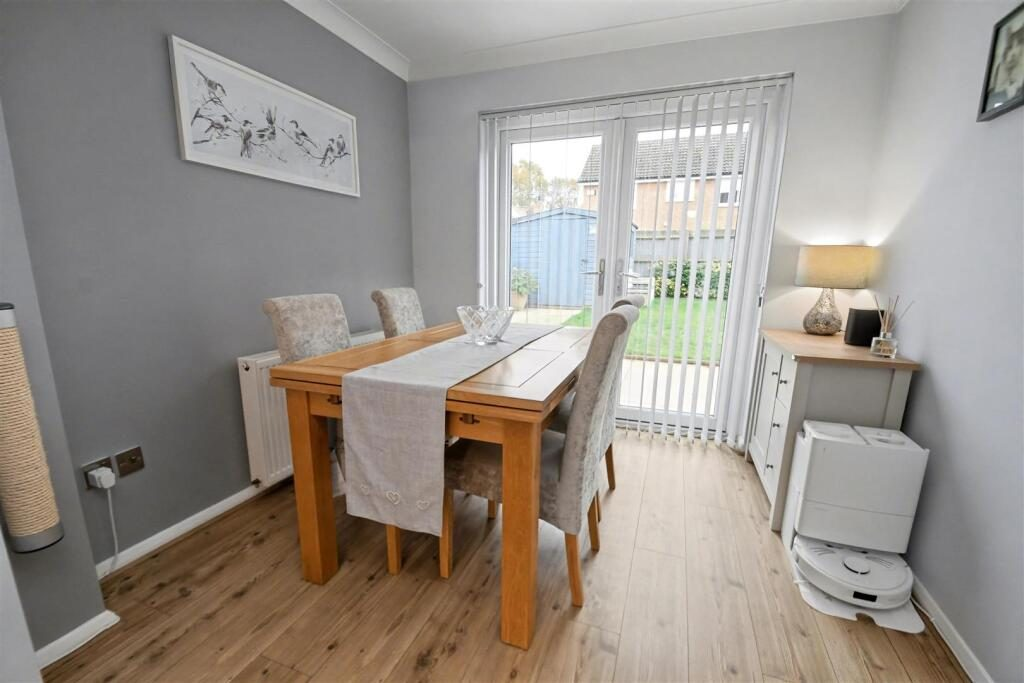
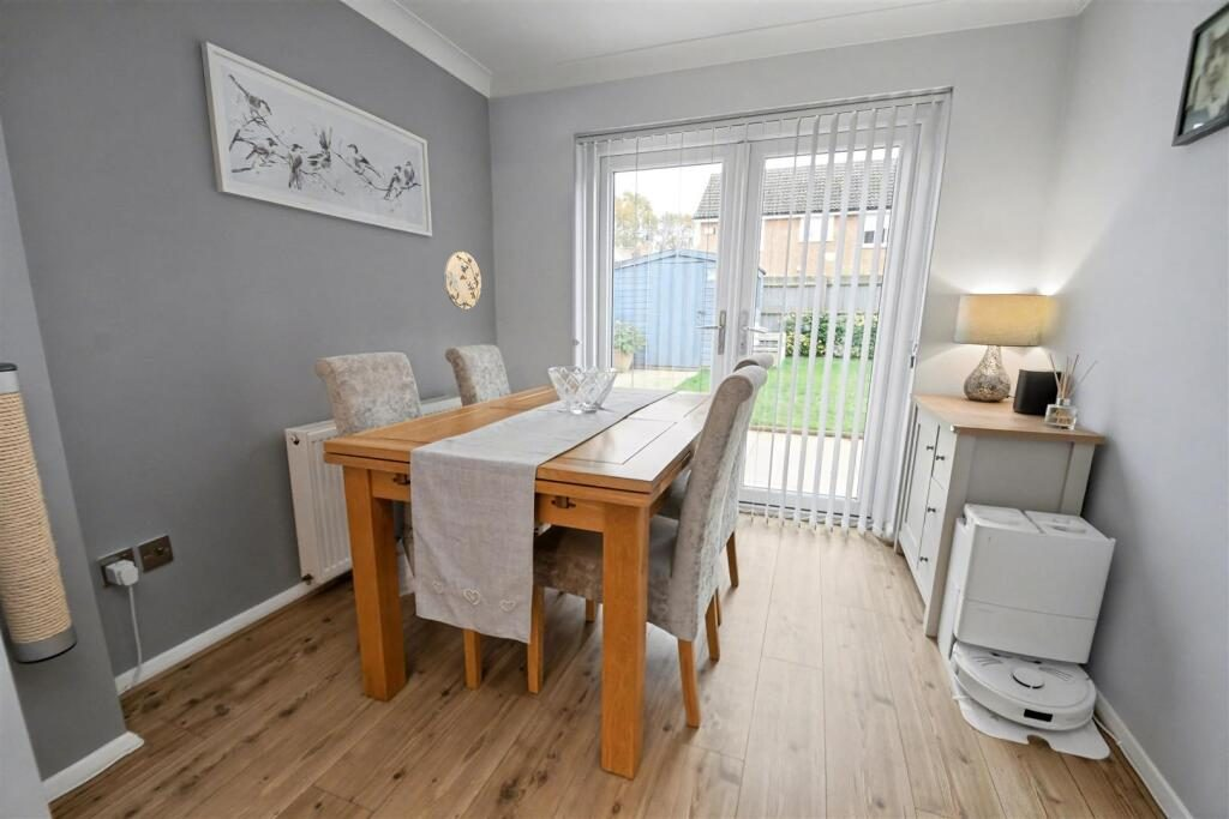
+ decorative plate (463, 281)
